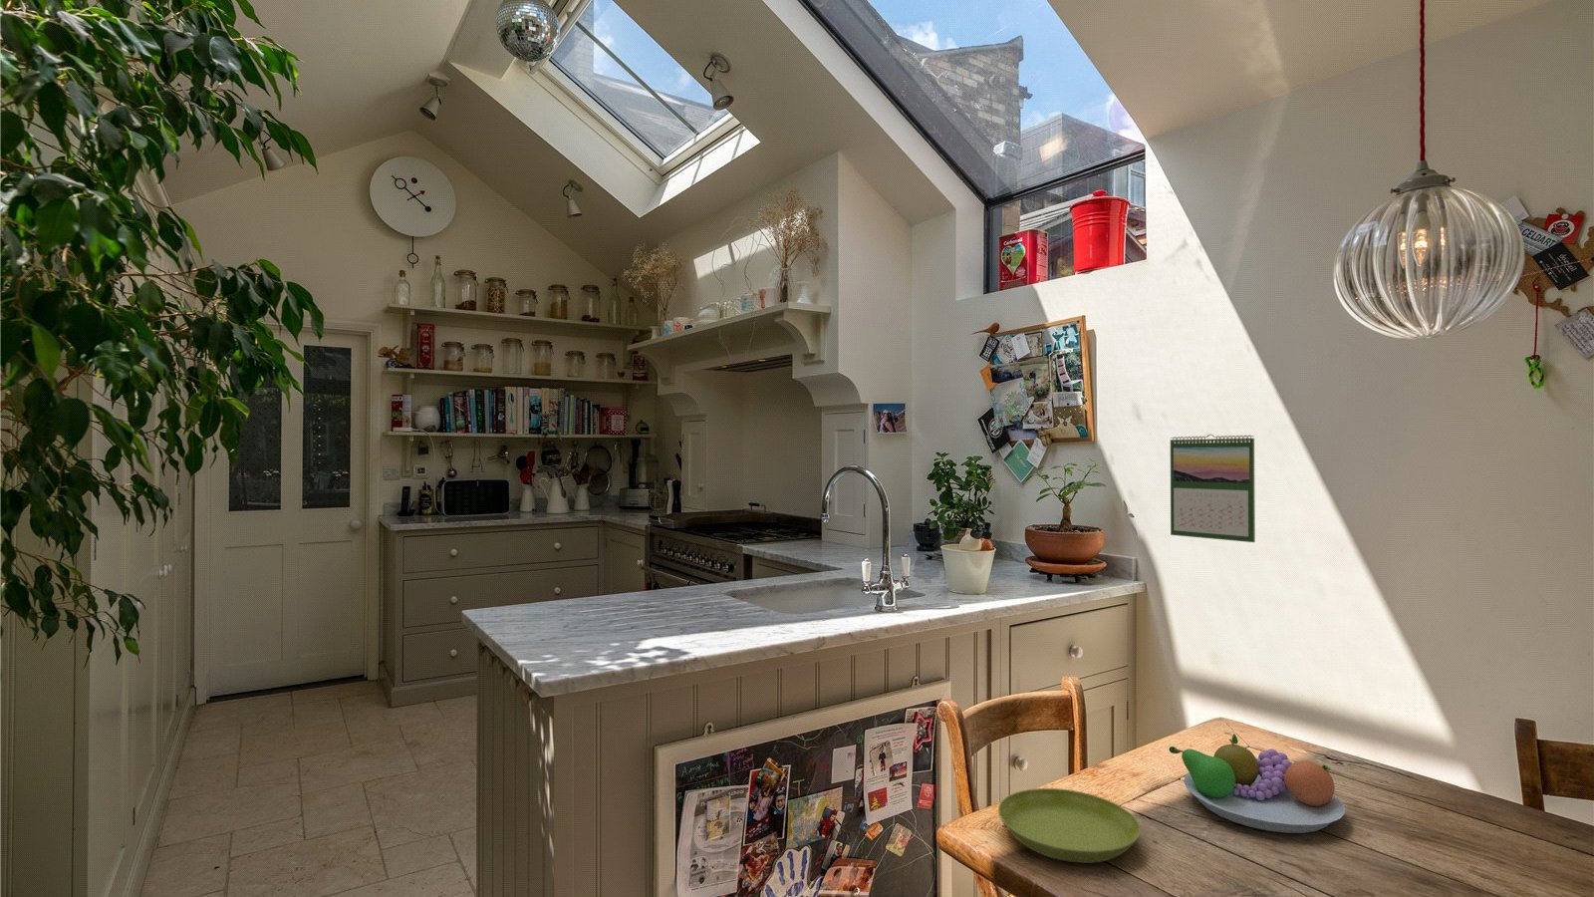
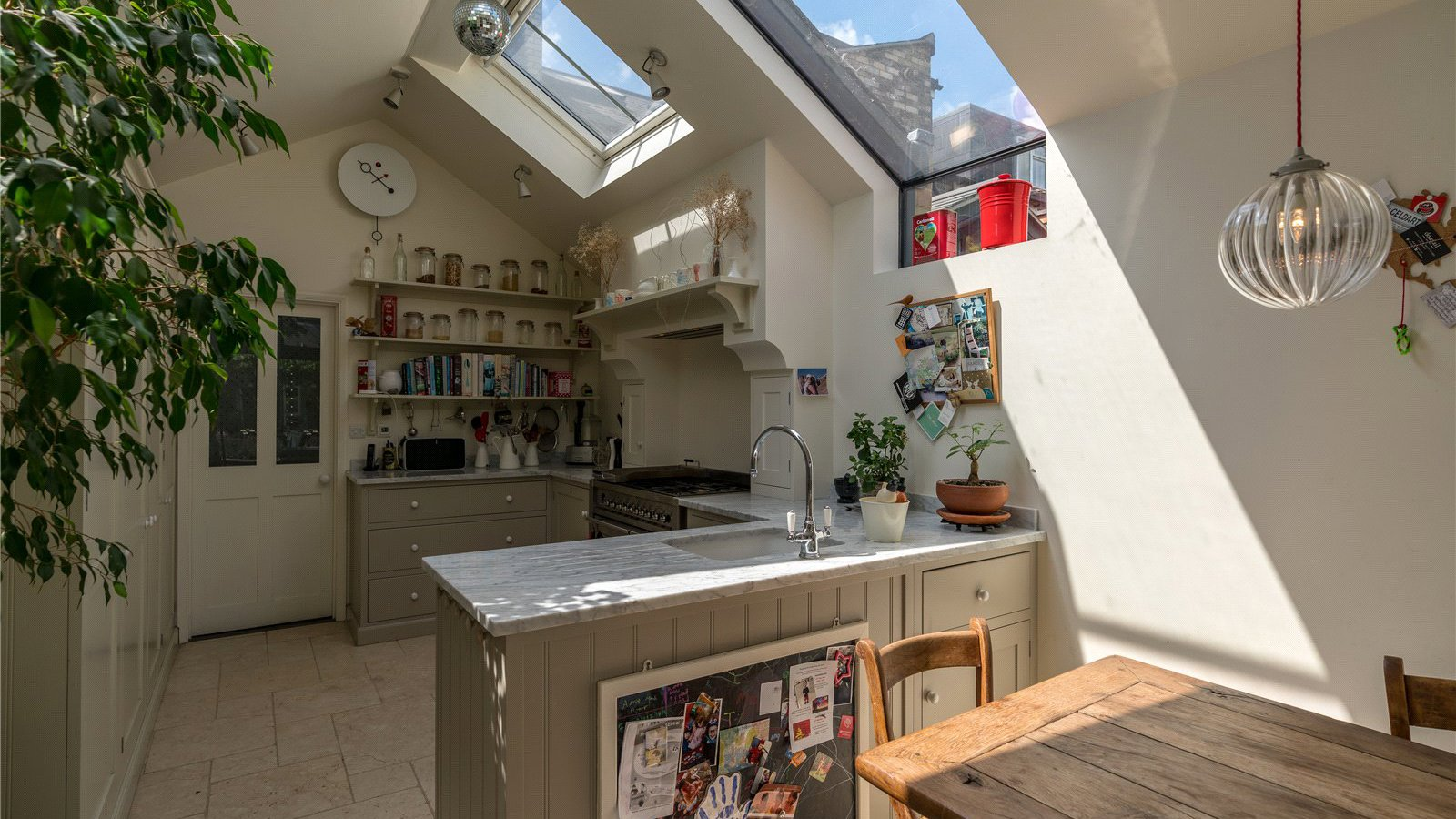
- saucer (1067, 826)
- calendar (1211, 485)
- fruit bowl (1255, 777)
